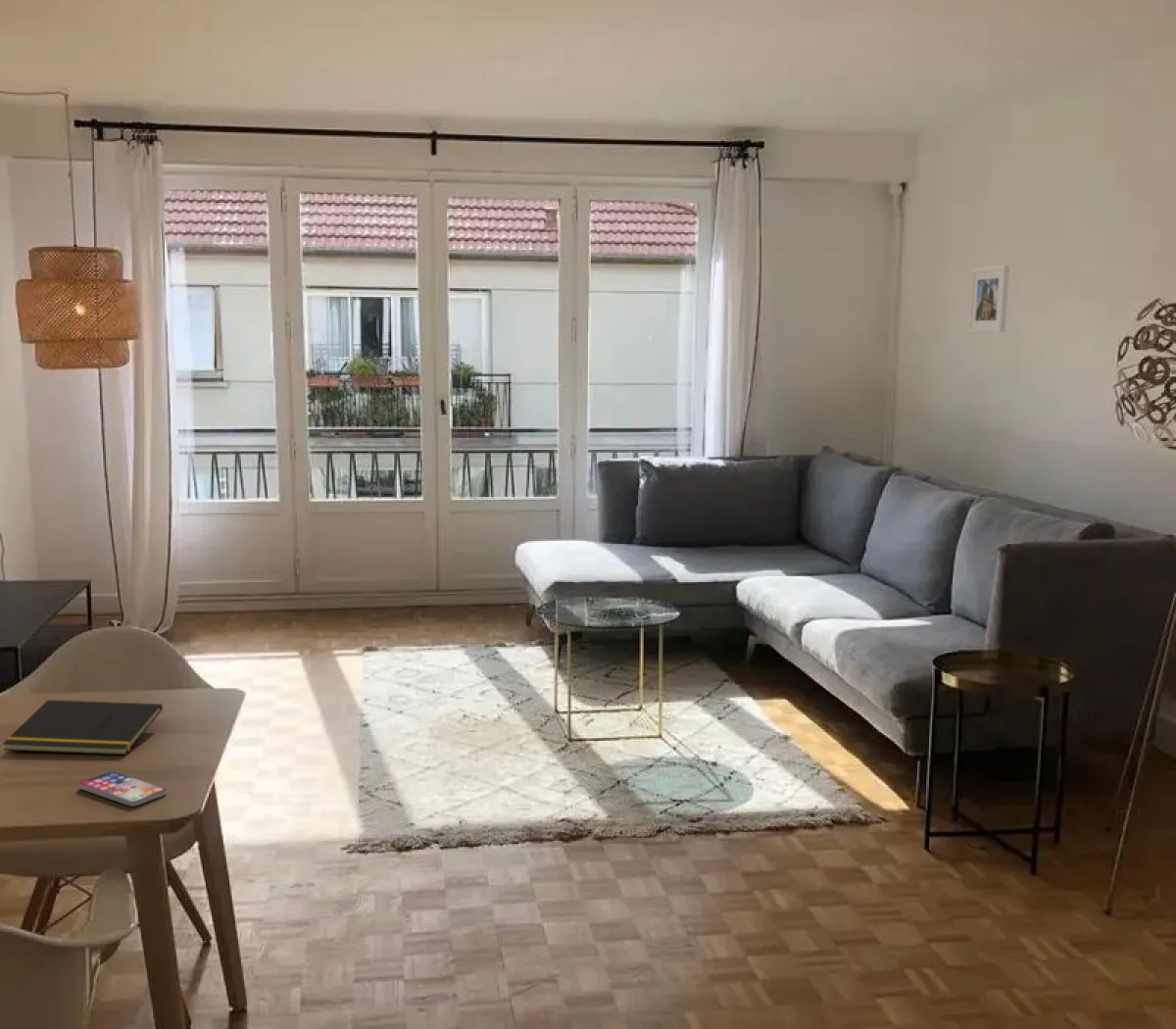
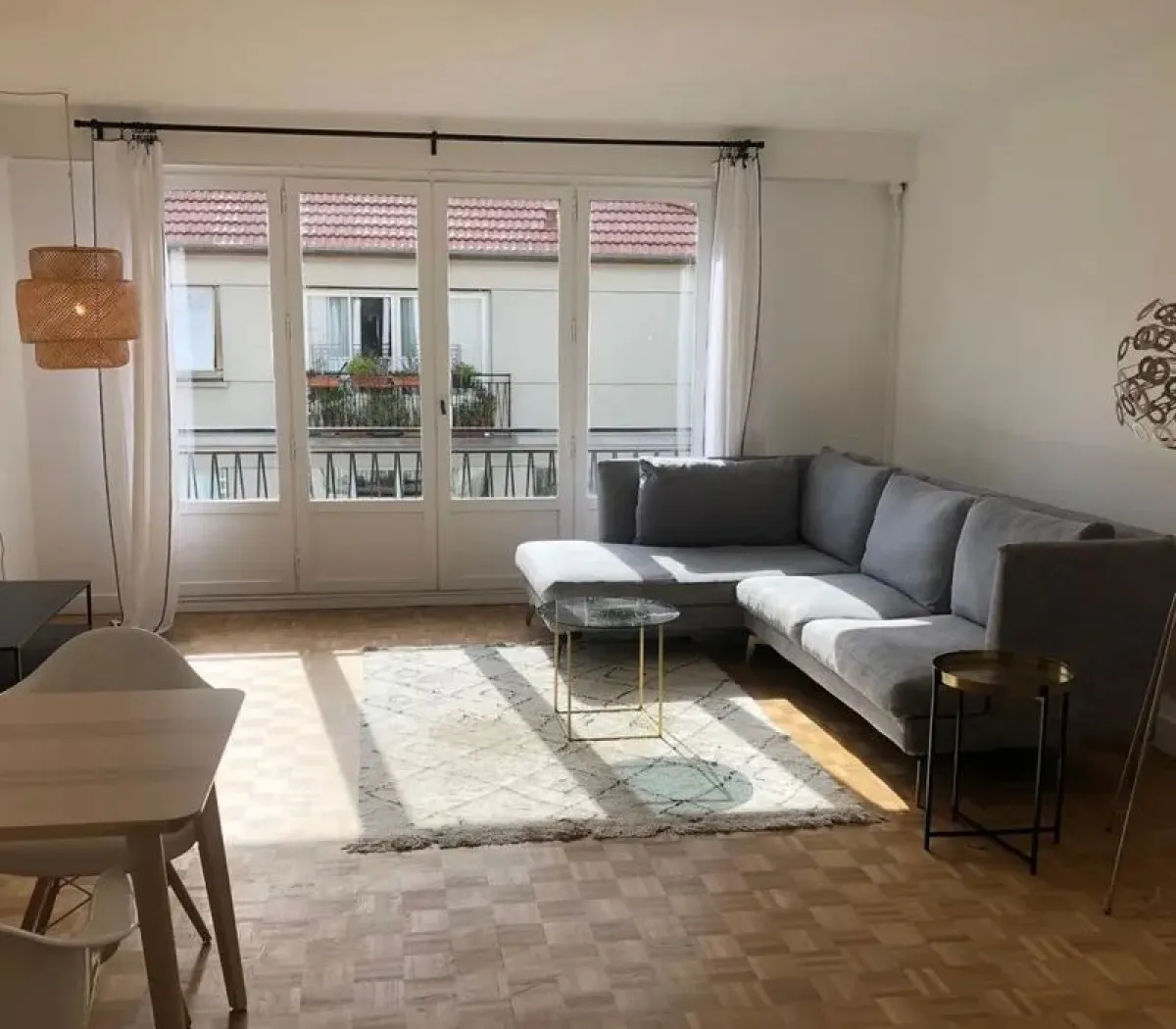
- notepad (84, 726)
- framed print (988, 300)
- smartphone (122, 788)
